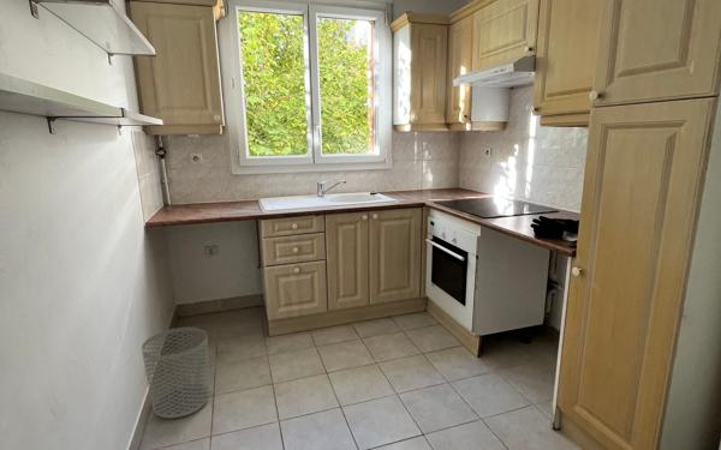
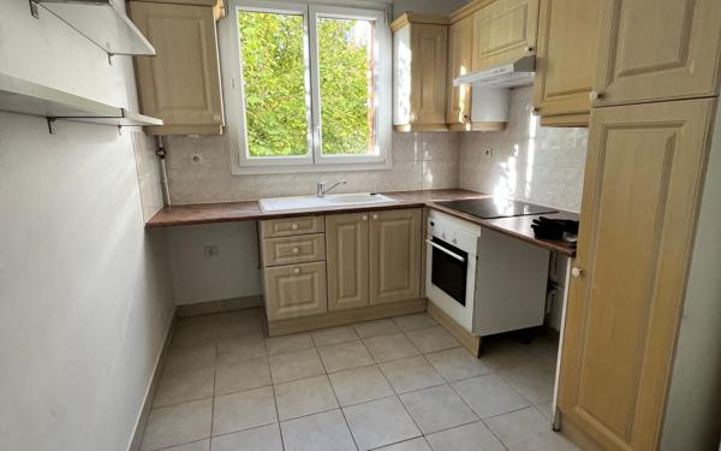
- waste bin (178, 371)
